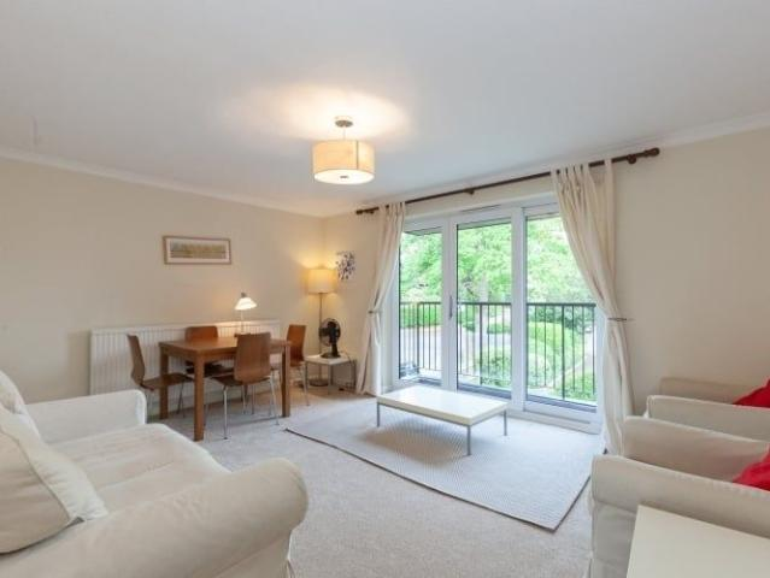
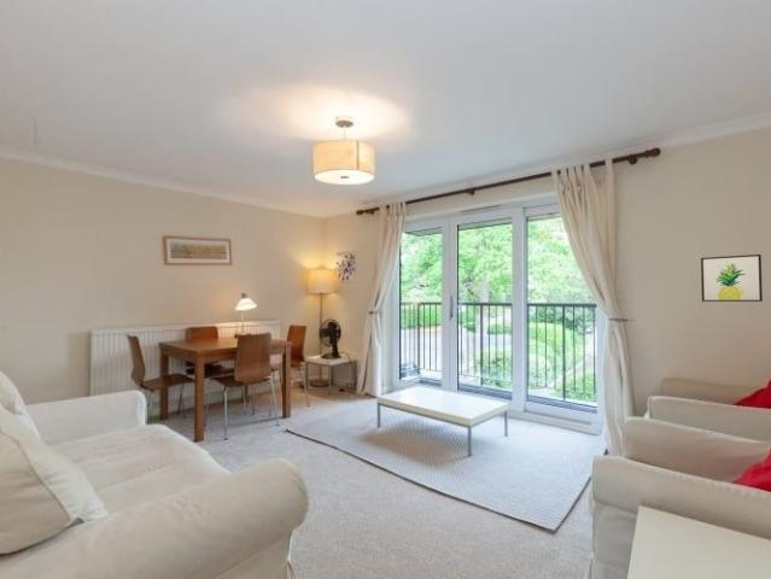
+ wall art (730, 279)
